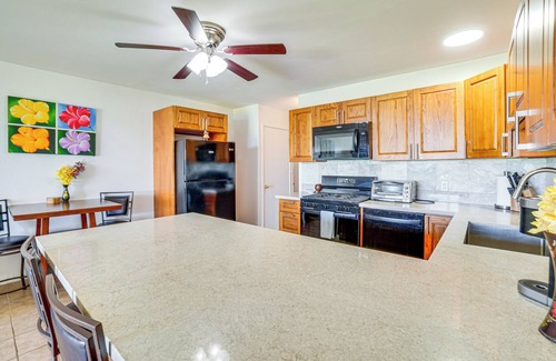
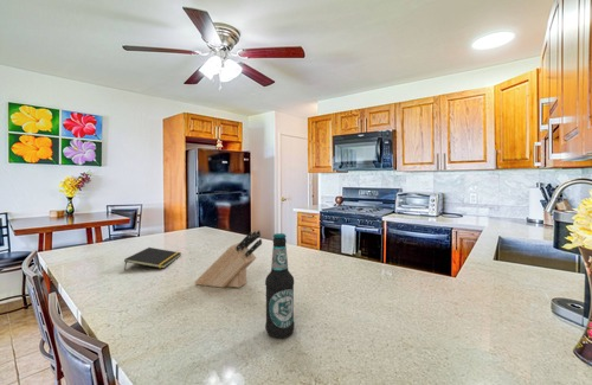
+ notepad (155, 256)
+ knife block (230, 256)
+ bottle (279, 283)
